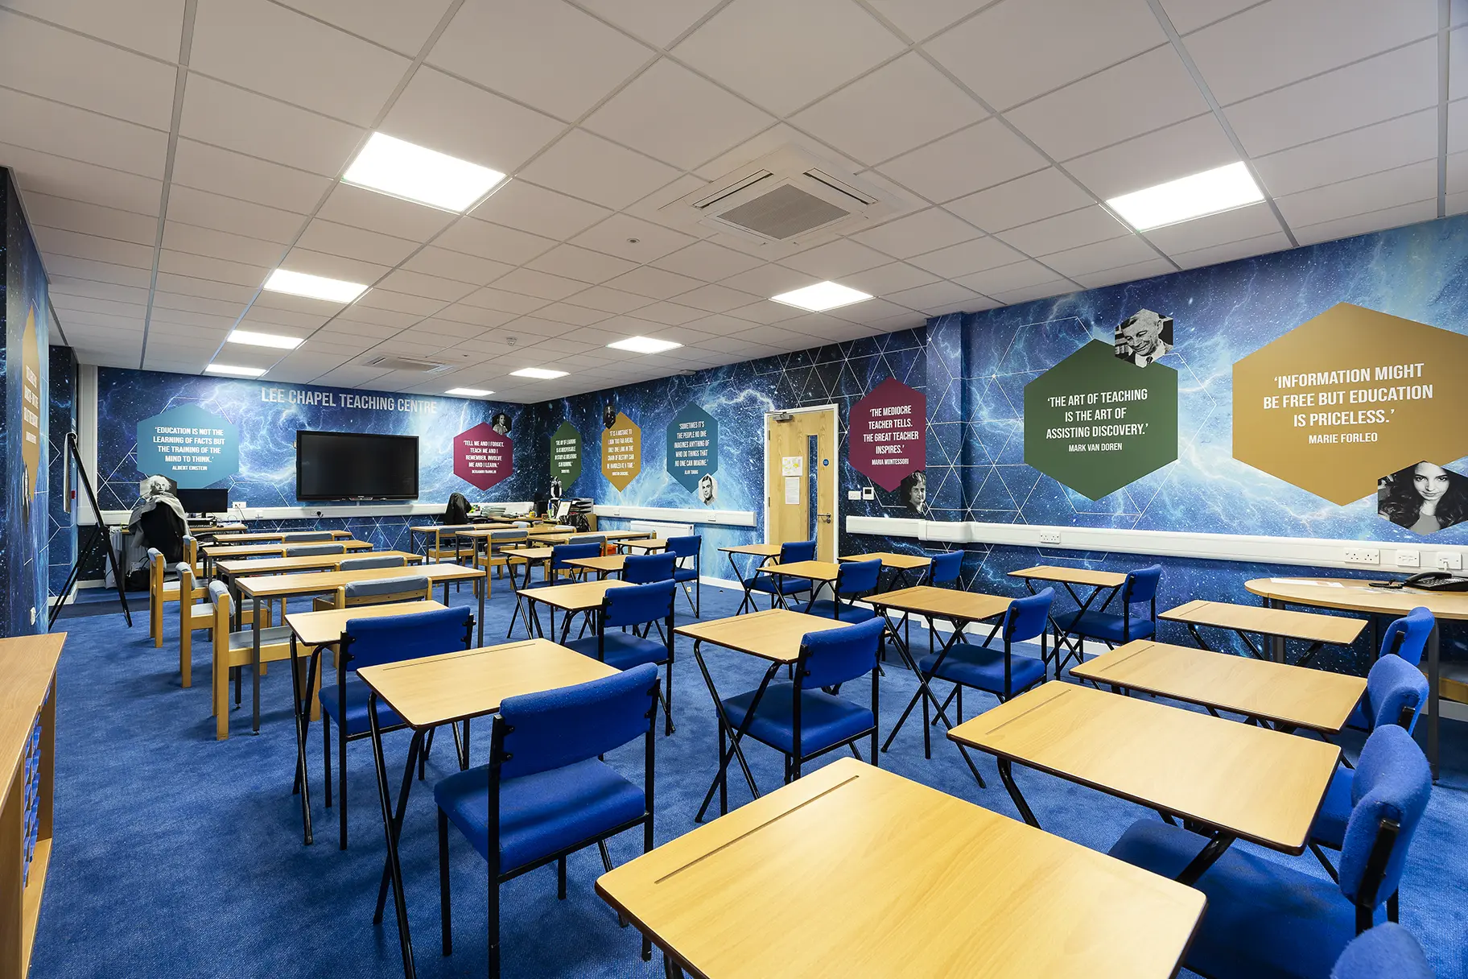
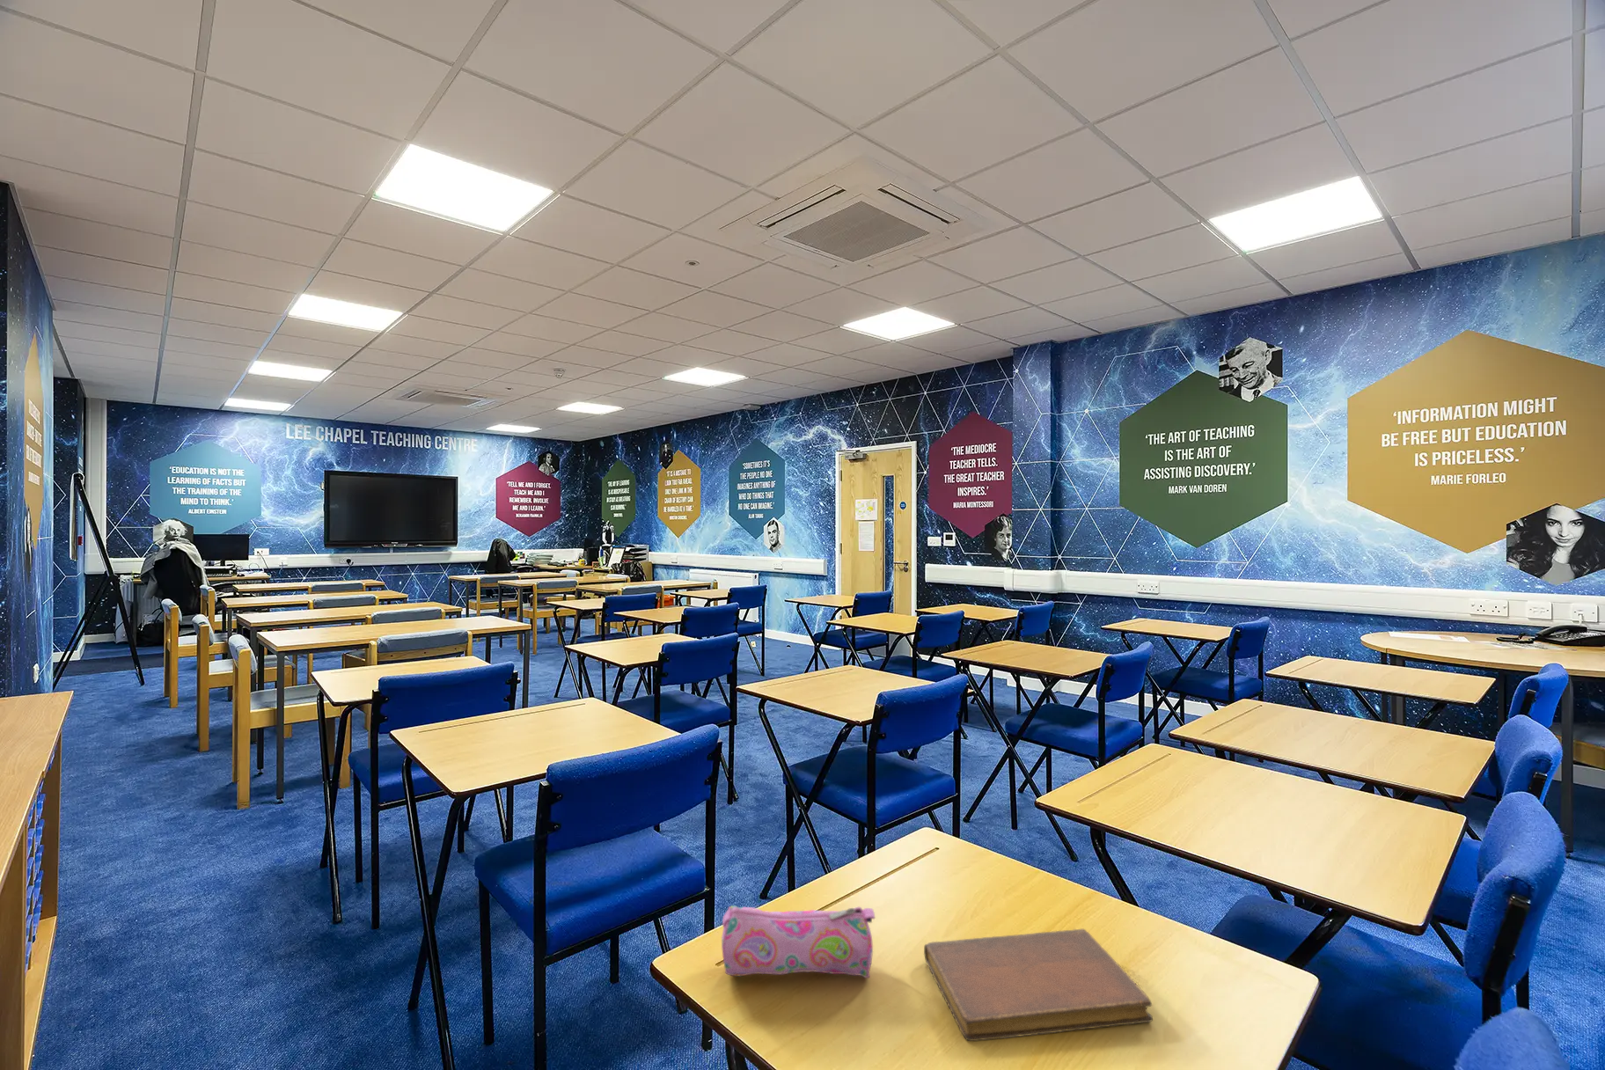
+ notebook (1031, 978)
+ pencil case (798, 939)
